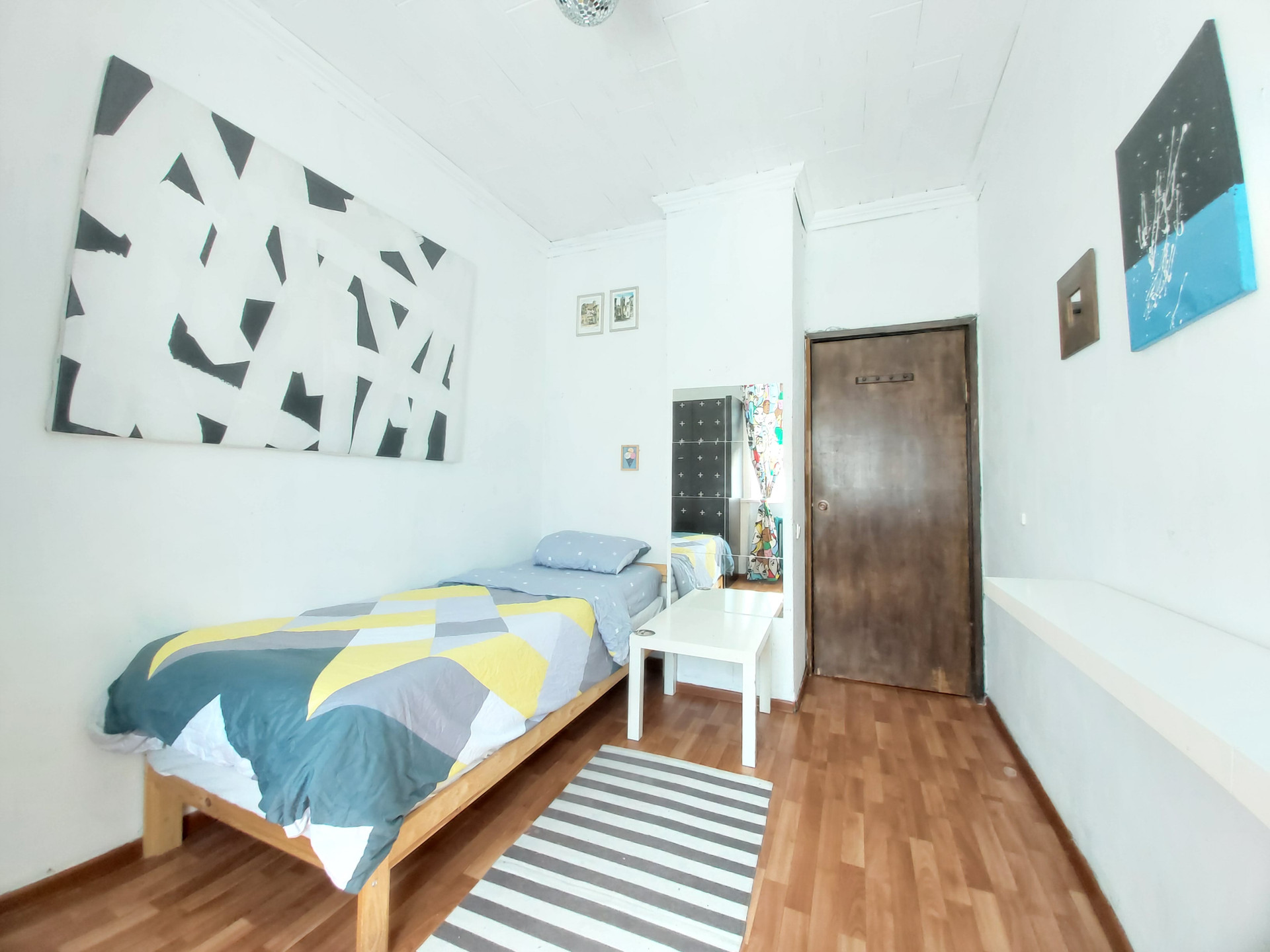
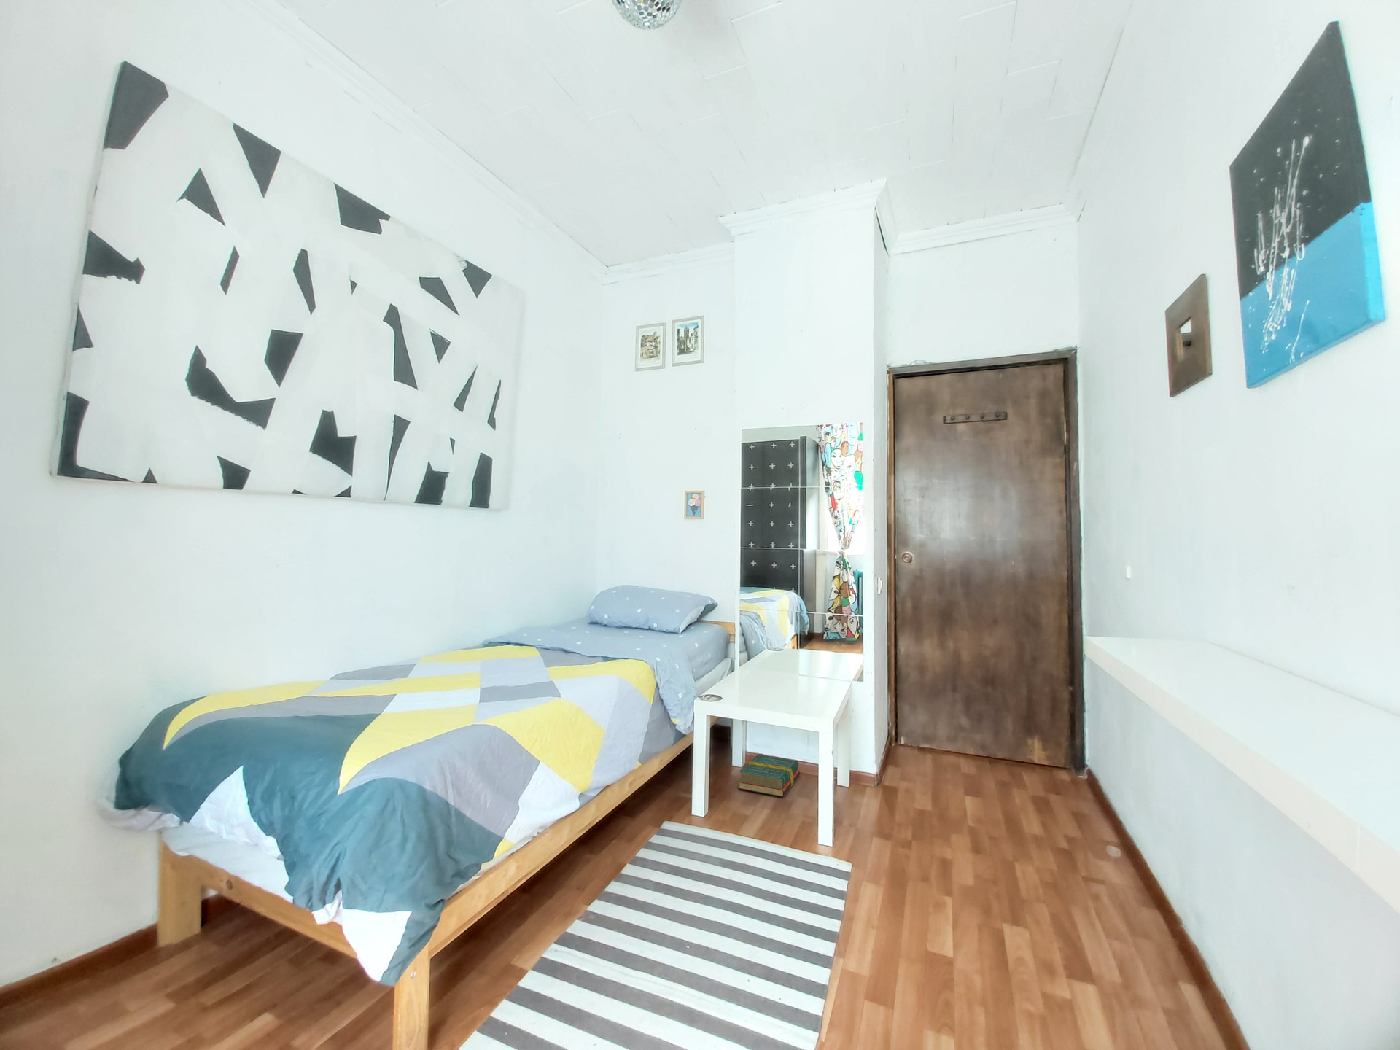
+ hardback book (769, 773)
